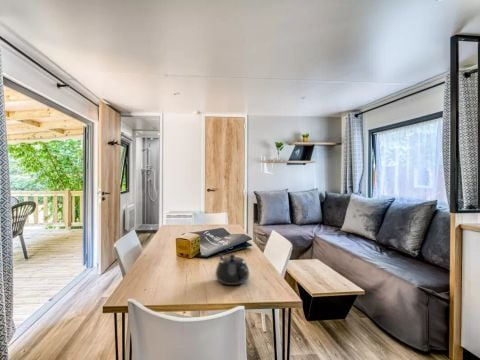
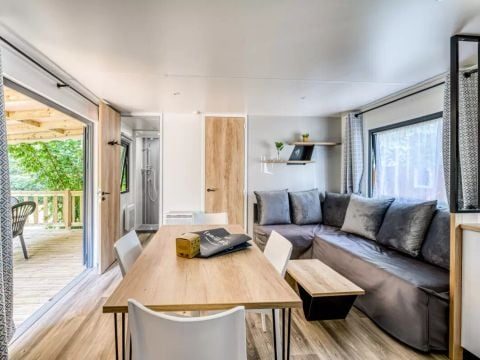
- teapot (231, 267)
